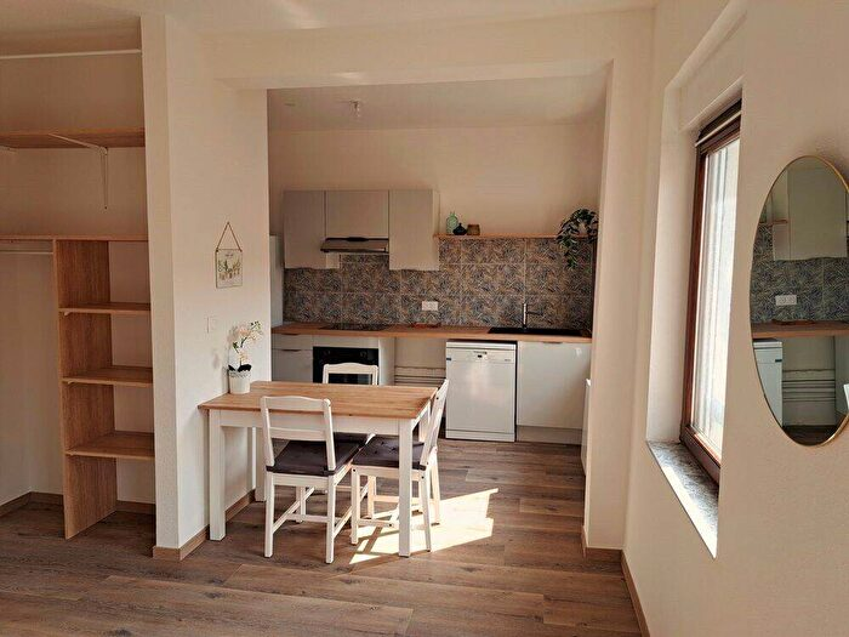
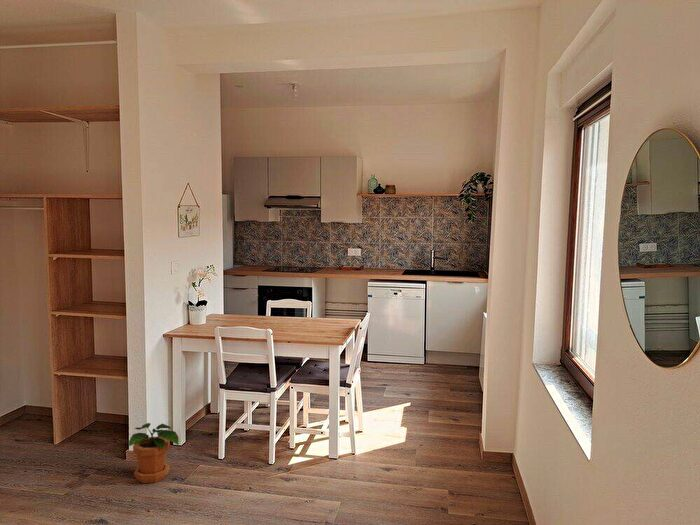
+ potted plant (153, 453)
